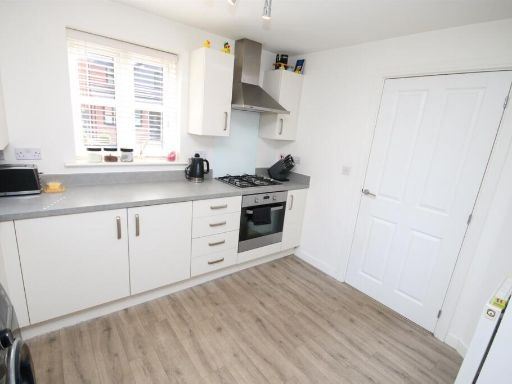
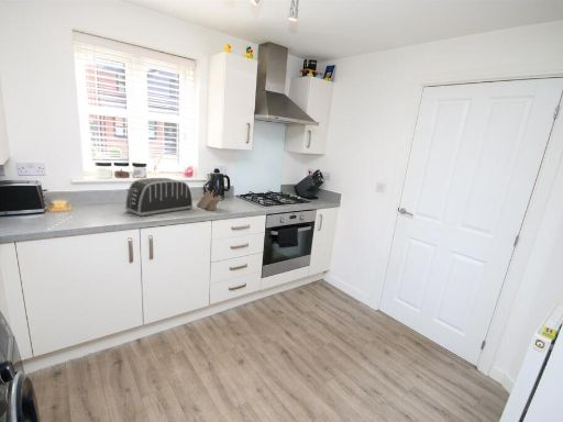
+ knife block (209, 196)
+ toaster (158, 195)
